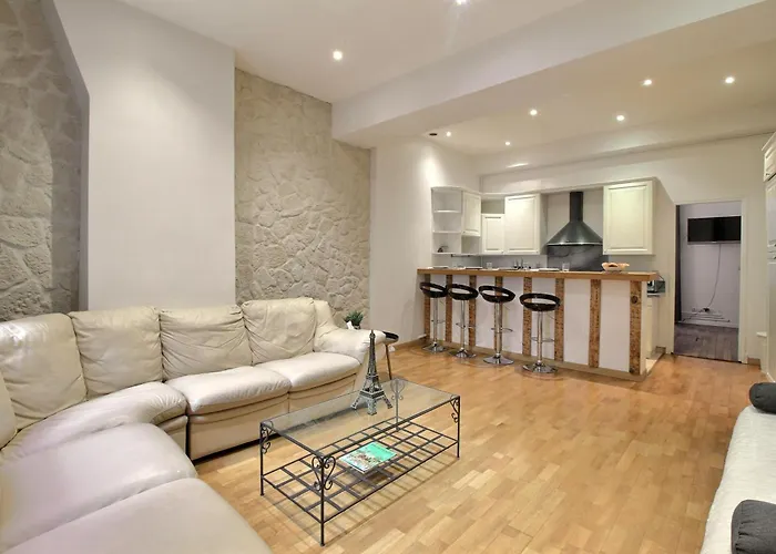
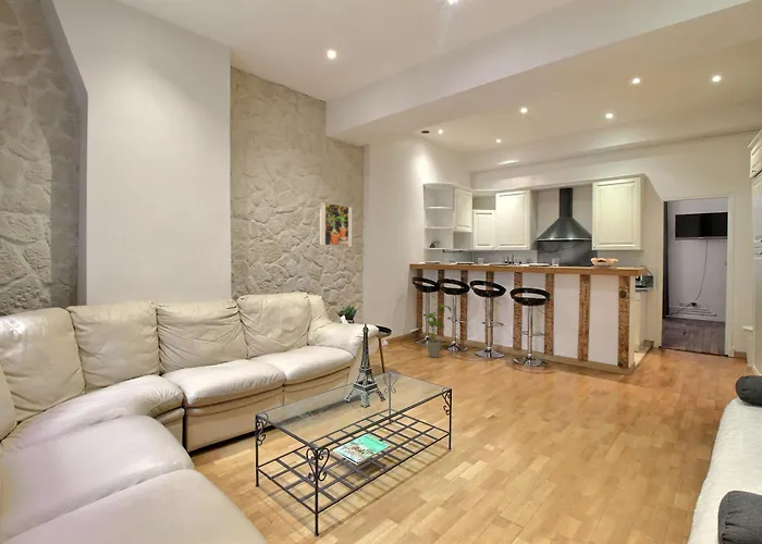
+ house plant (438, 329)
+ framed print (336, 225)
